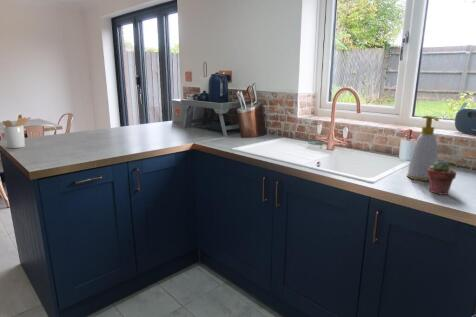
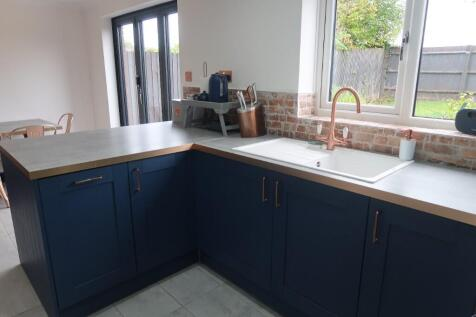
- utensil holder (18, 131)
- potted succulent (440, 176)
- soap bottle (425, 147)
